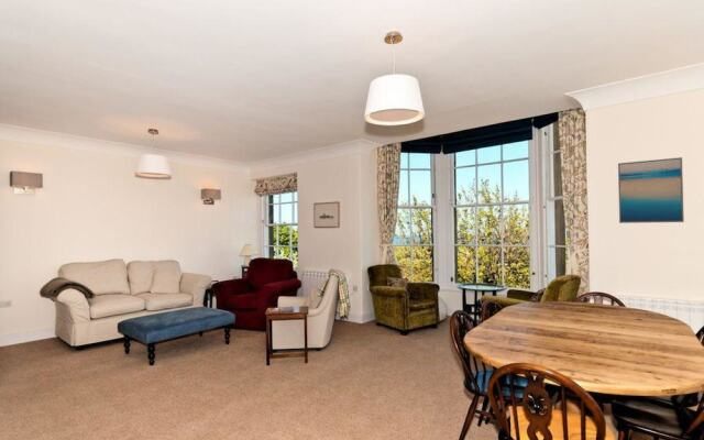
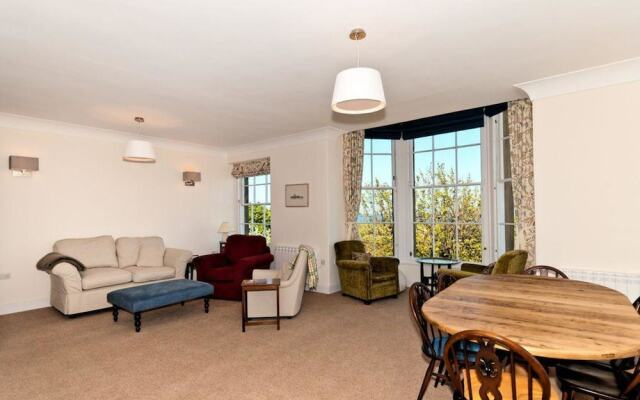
- wall art (649, 191)
